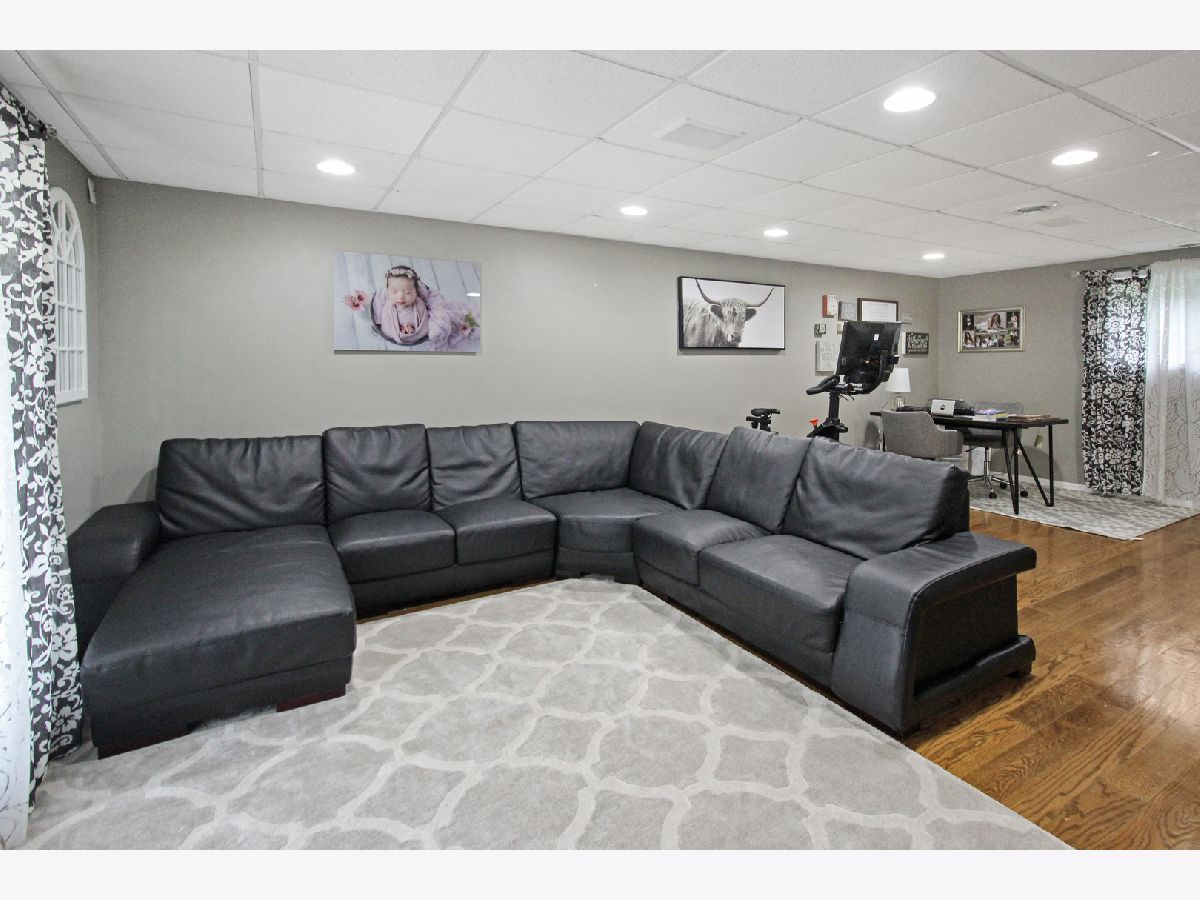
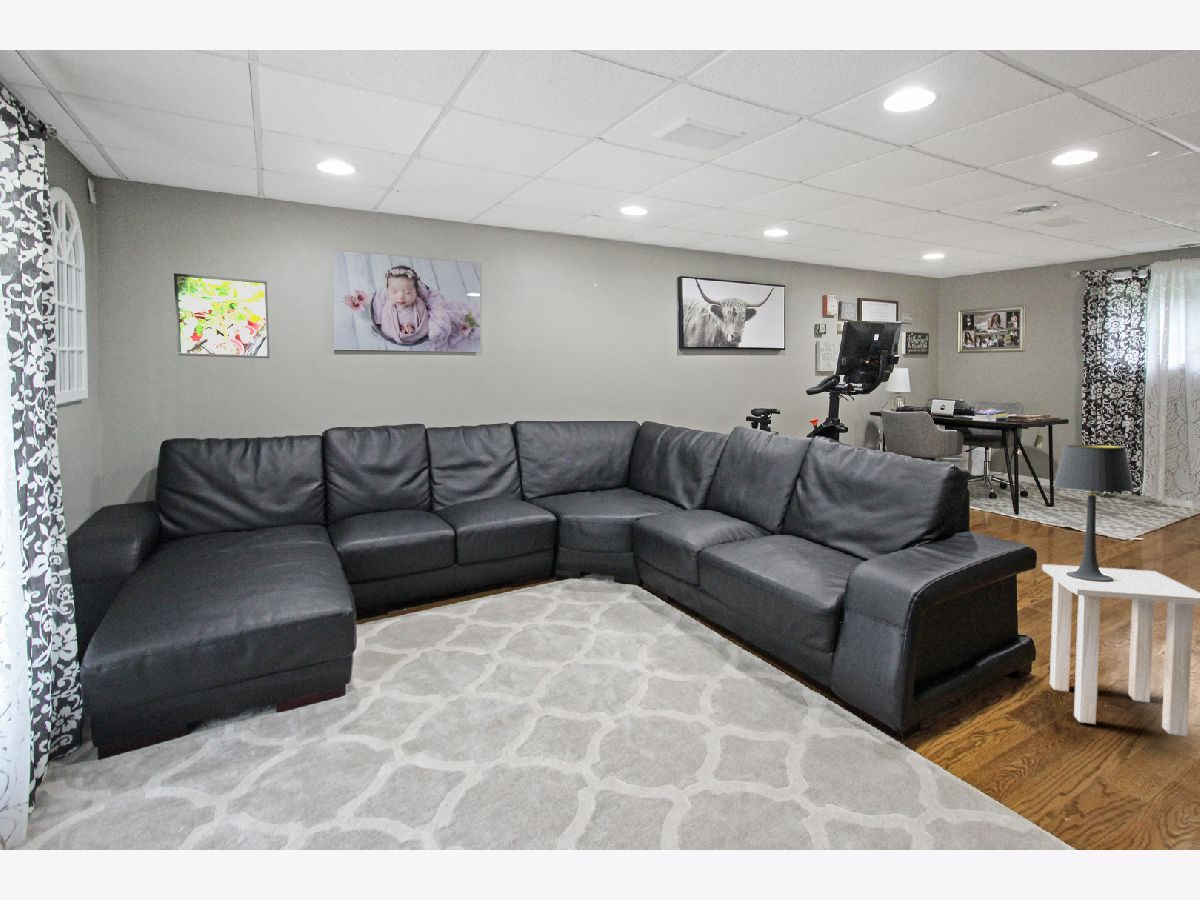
+ table lamp (1091, 511)
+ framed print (223, 317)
+ side table (1130, 644)
